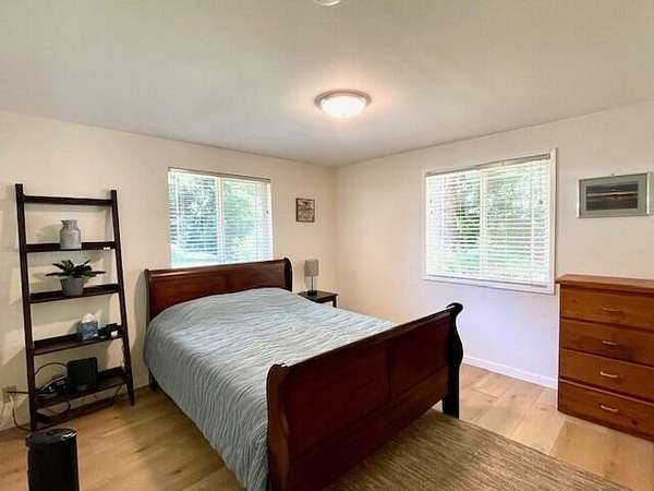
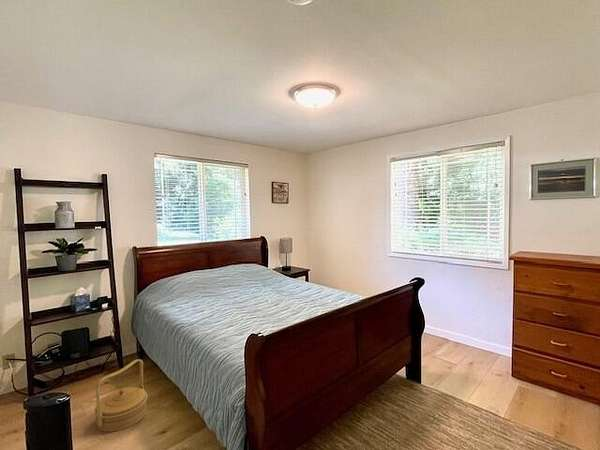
+ basket (121, 392)
